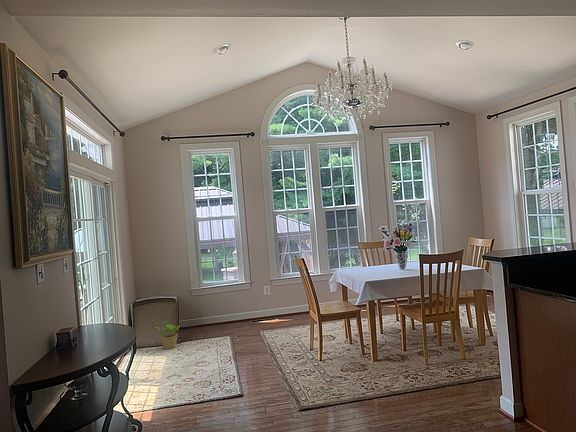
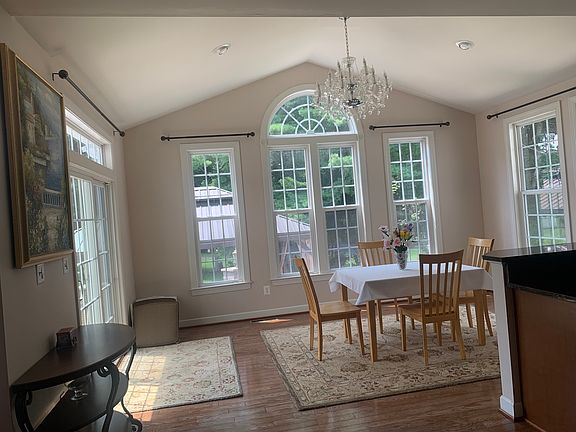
- potted plant (167, 332)
